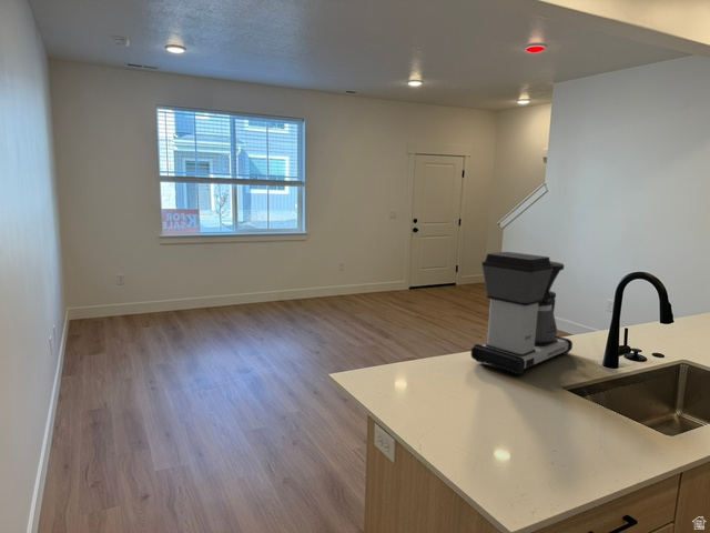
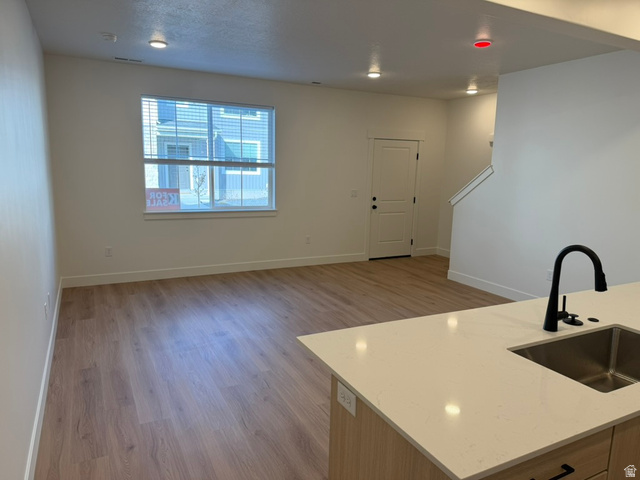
- coffee maker (527, 306)
